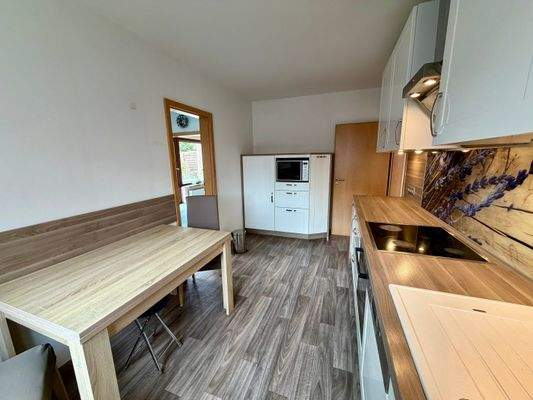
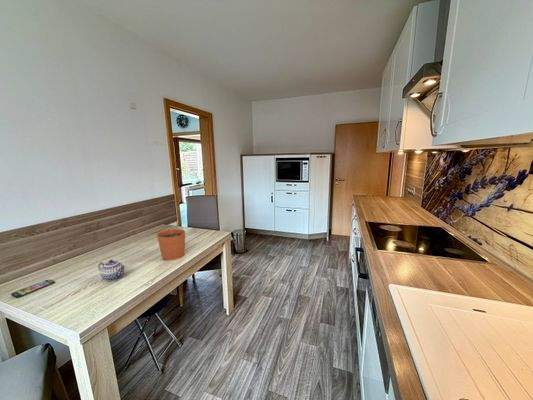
+ smartphone (34, 288)
+ plant pot (171, 238)
+ teapot (112, 268)
